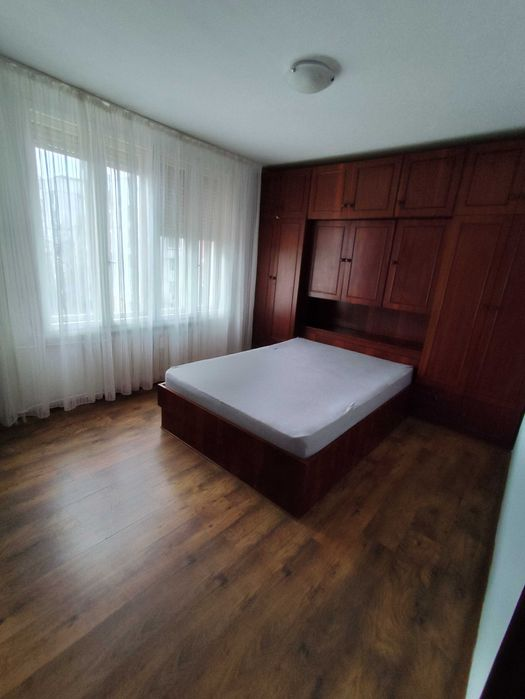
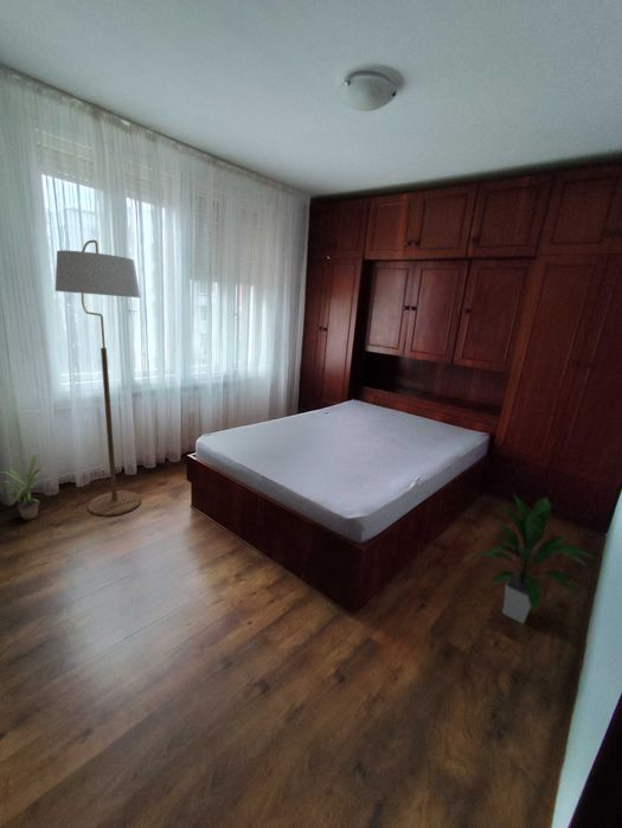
+ indoor plant (525, 557)
+ potted plant (30, 489)
+ floor lamp (103, 383)
